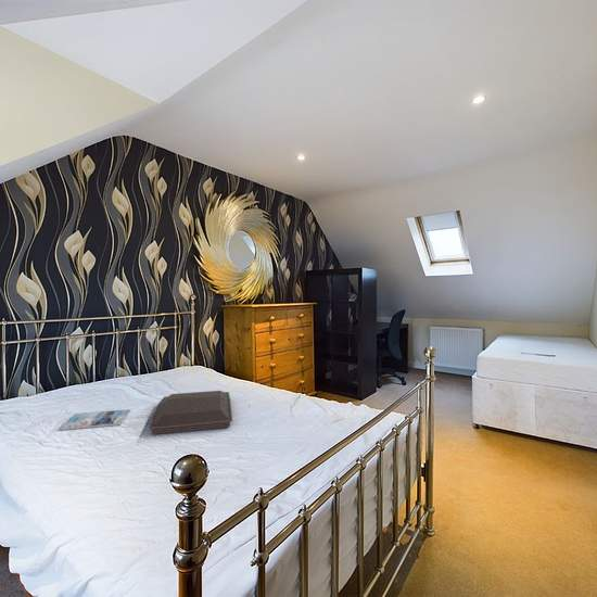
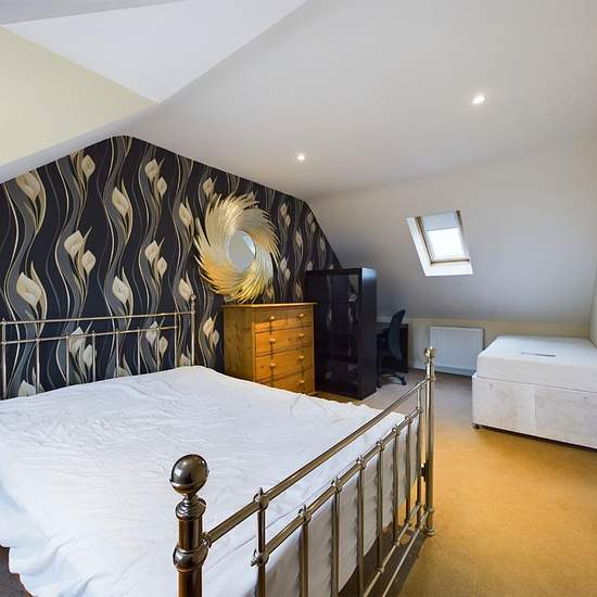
- serving tray (194, 405)
- magazine (97, 418)
